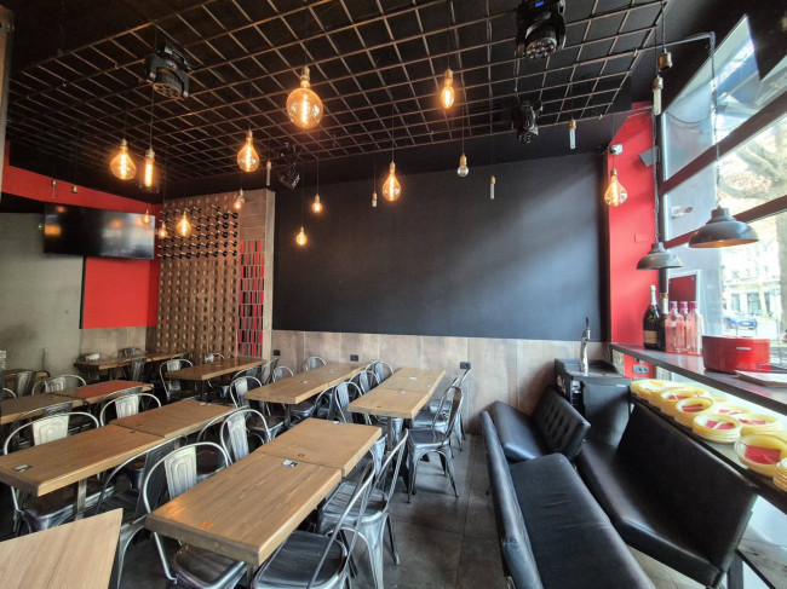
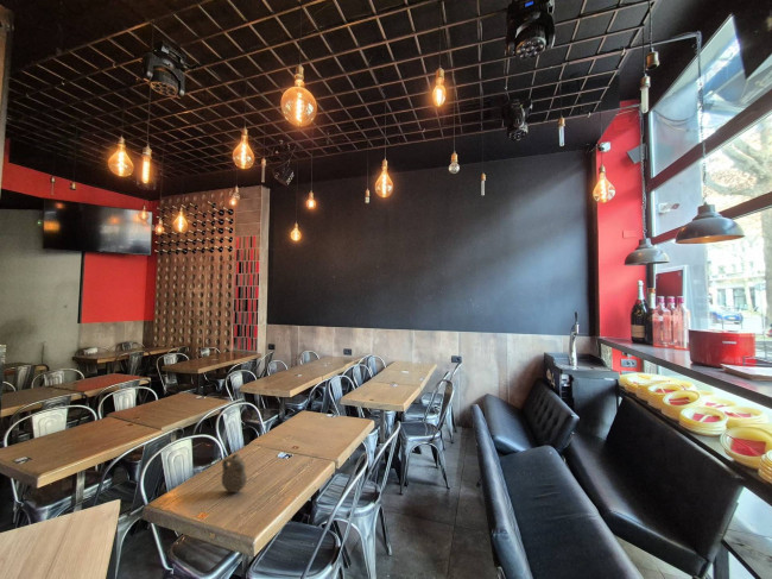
+ pilgrim flask (234, 472)
